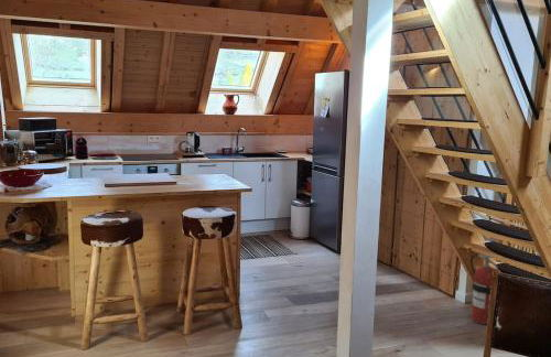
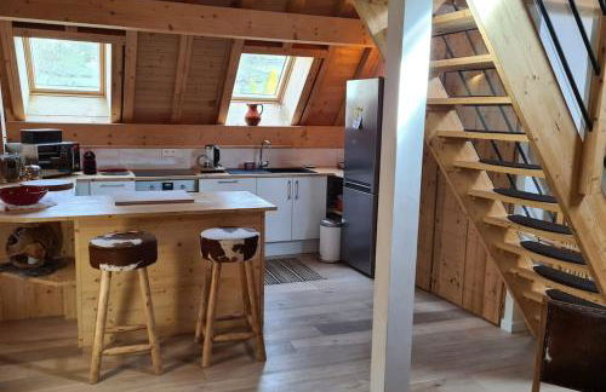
- fire extinguisher (484, 285)
